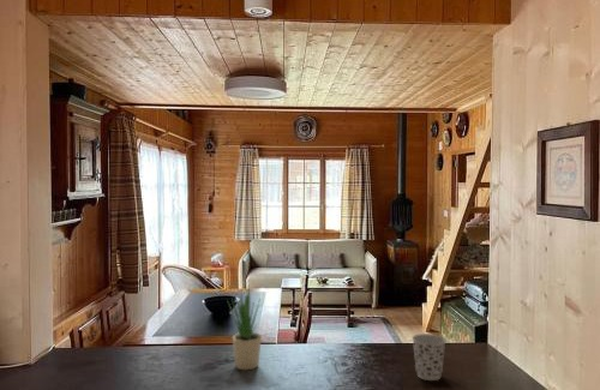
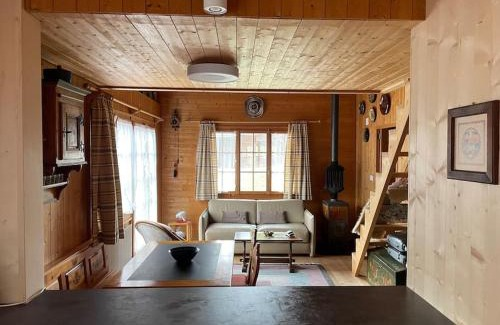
- cup (428, 356)
- potted plant (244, 324)
